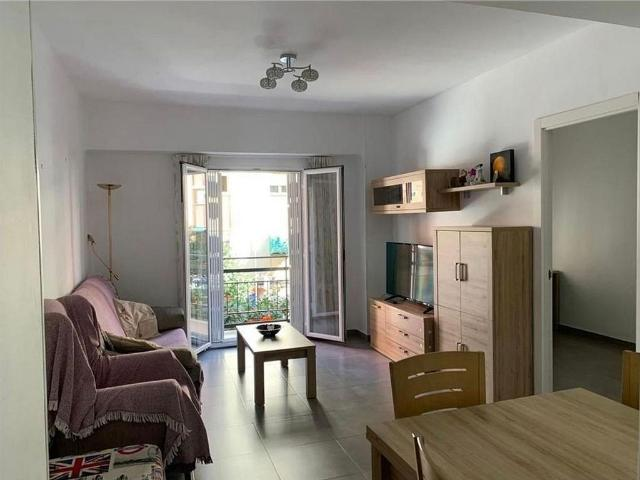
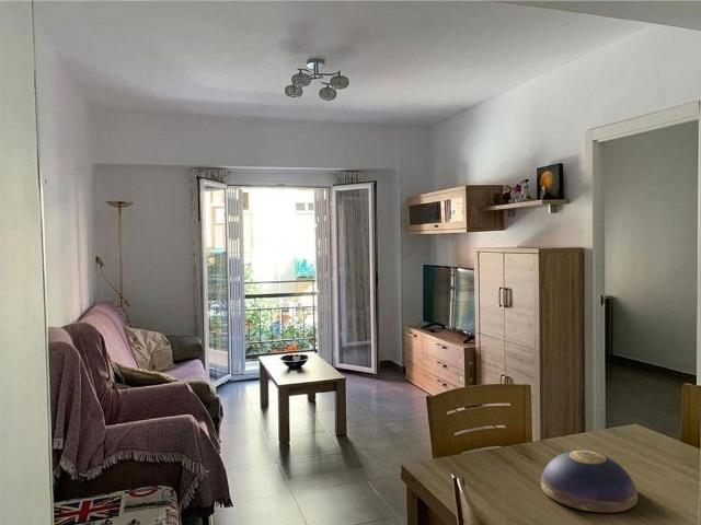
+ decorative bowl (587, 471)
